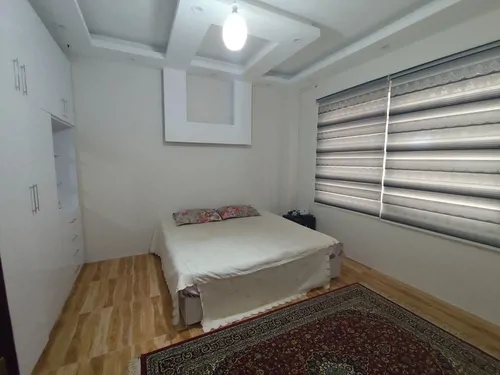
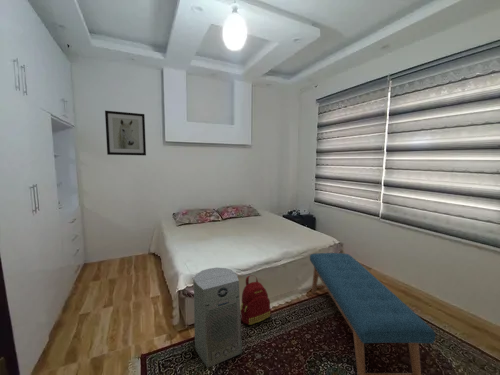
+ bench (352, 303)
+ fan (215, 309)
+ wall art (126, 134)
+ backpack (254, 298)
